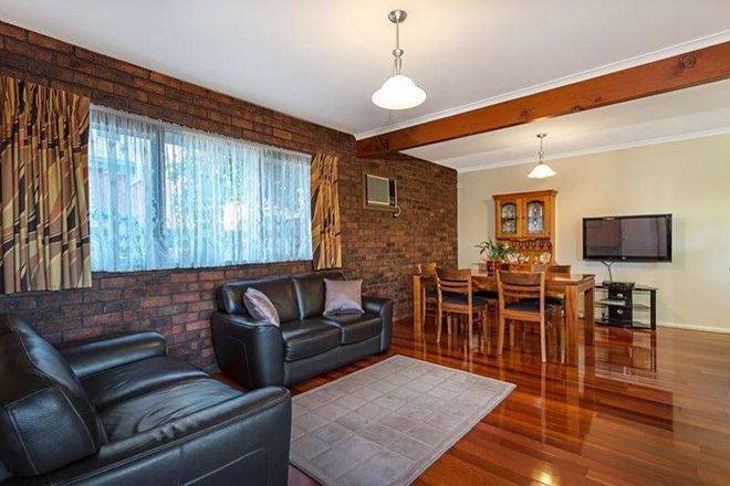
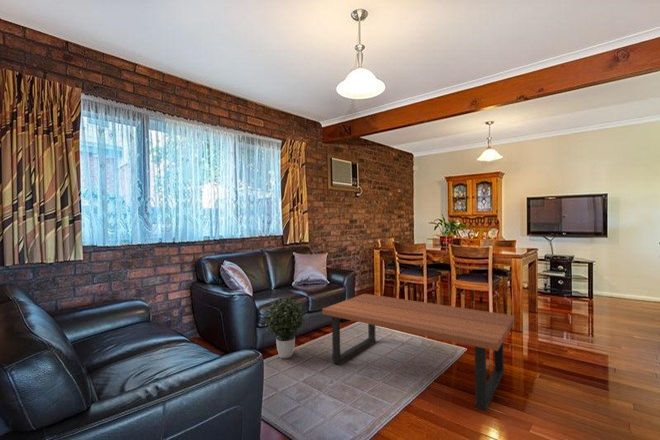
+ potted plant (286, 326)
+ coffee table (414, 333)
